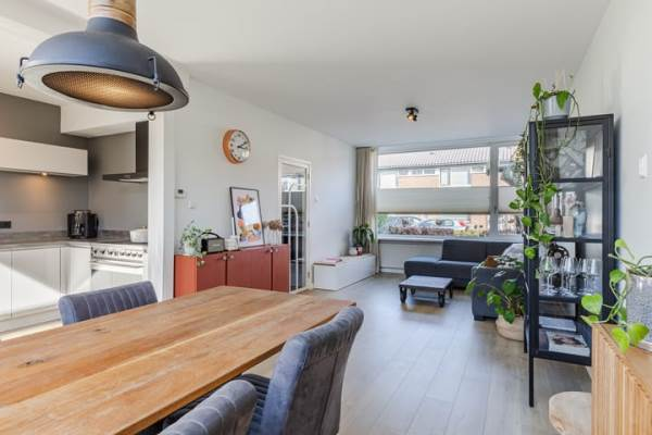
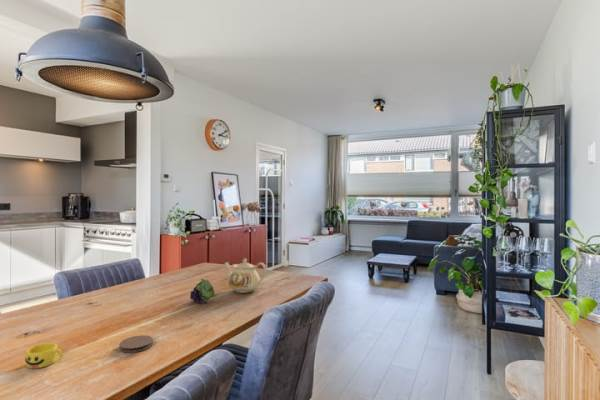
+ cup (45, 355)
+ fruit (201, 291)
+ coaster (136, 343)
+ teapot (244, 274)
